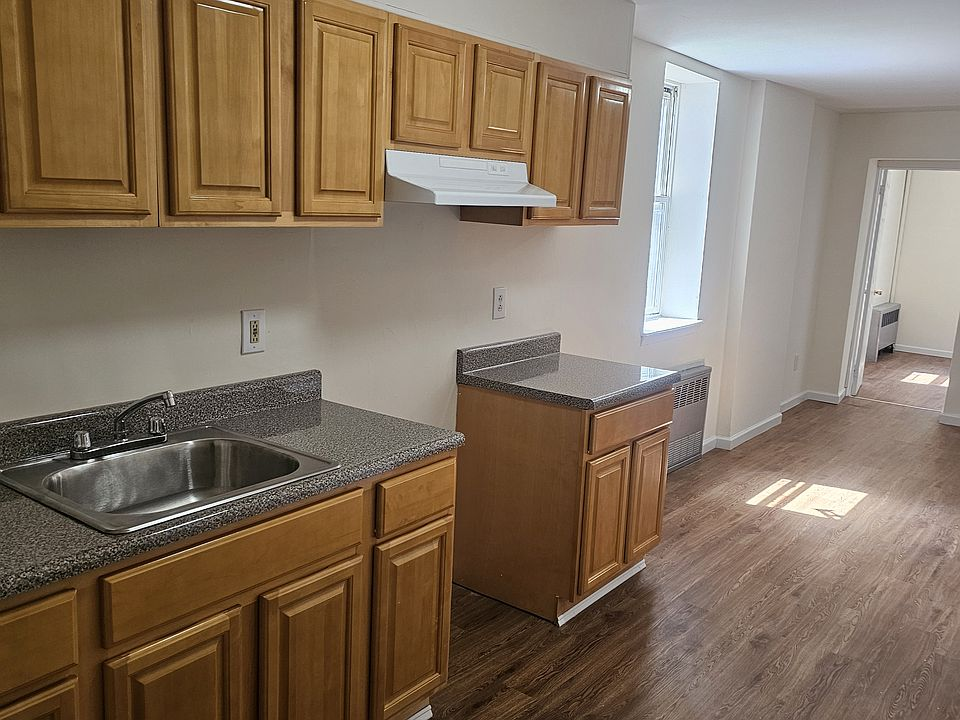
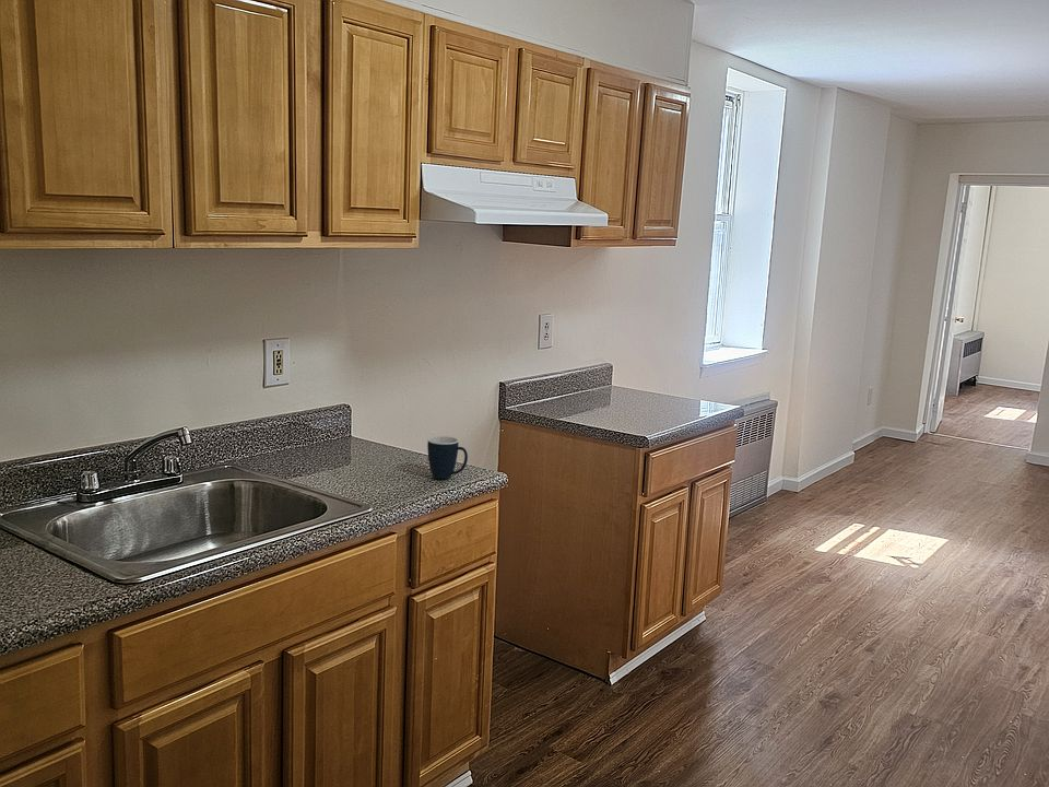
+ mug (448, 459)
